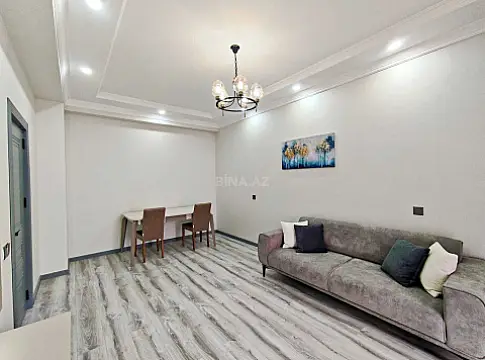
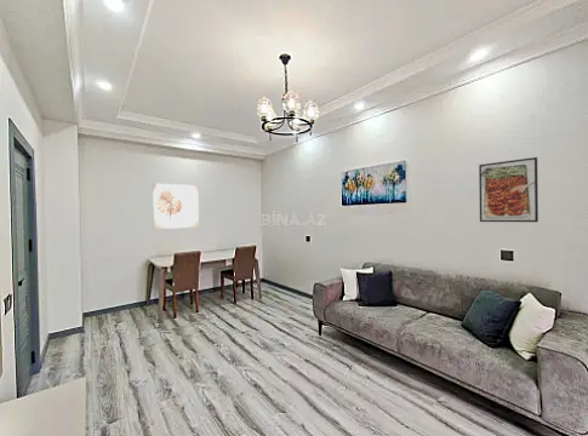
+ wall art (176, 206)
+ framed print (507, 191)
